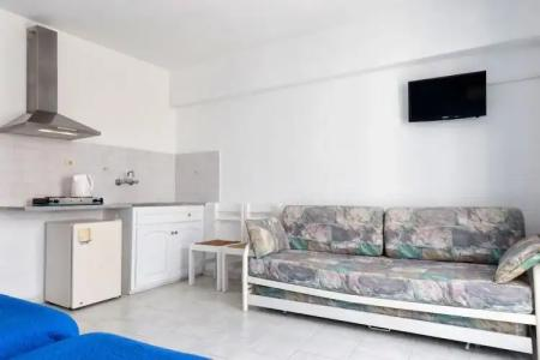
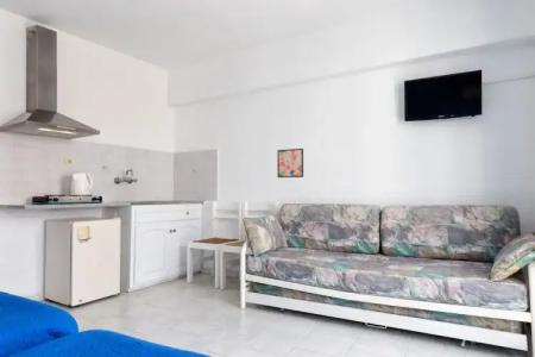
+ wall art (290, 163)
